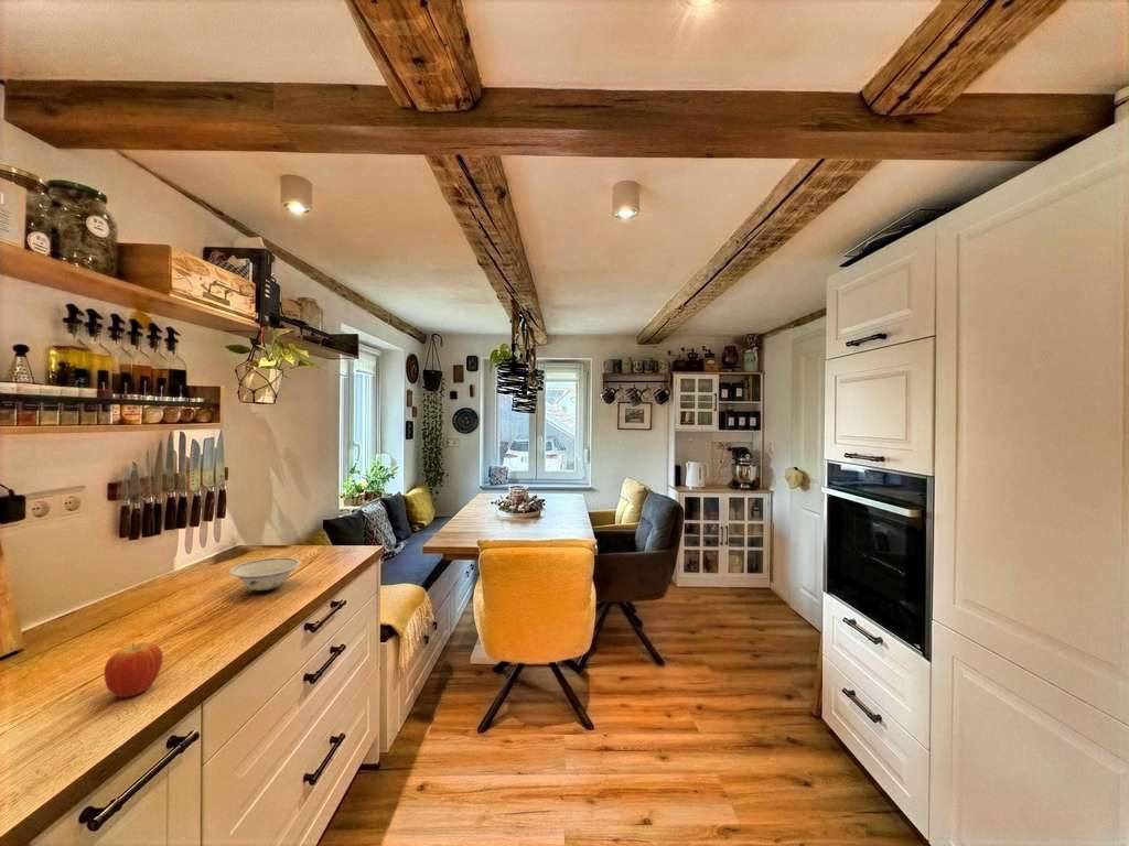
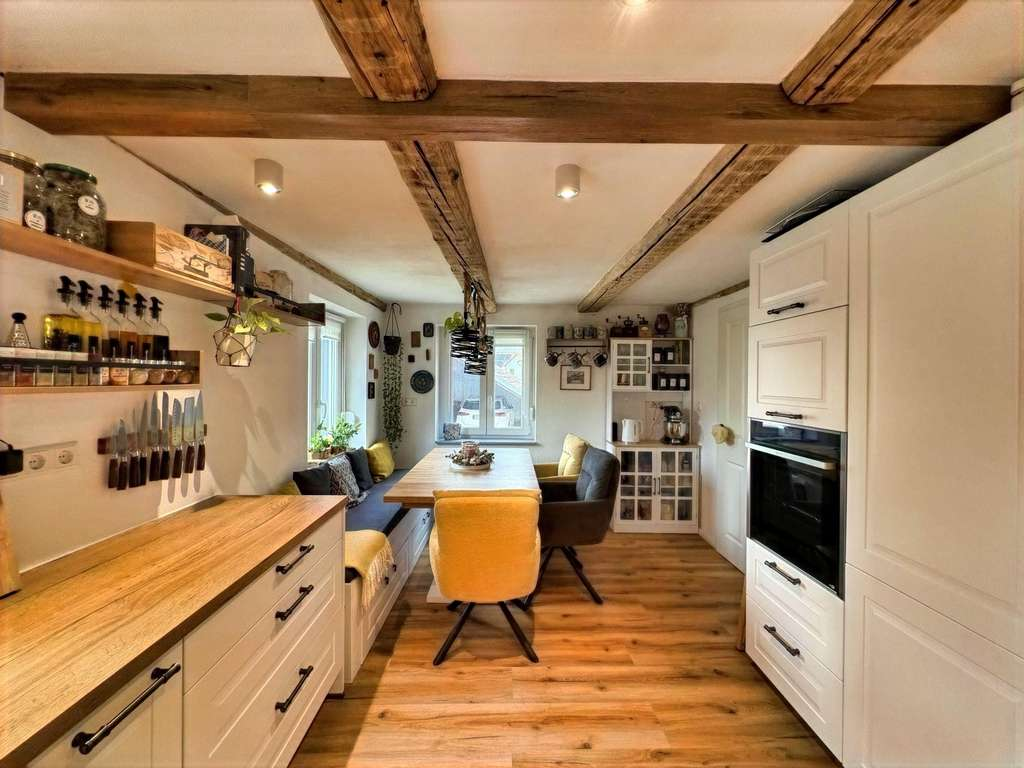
- bowl (266, 577)
- fruit (135, 666)
